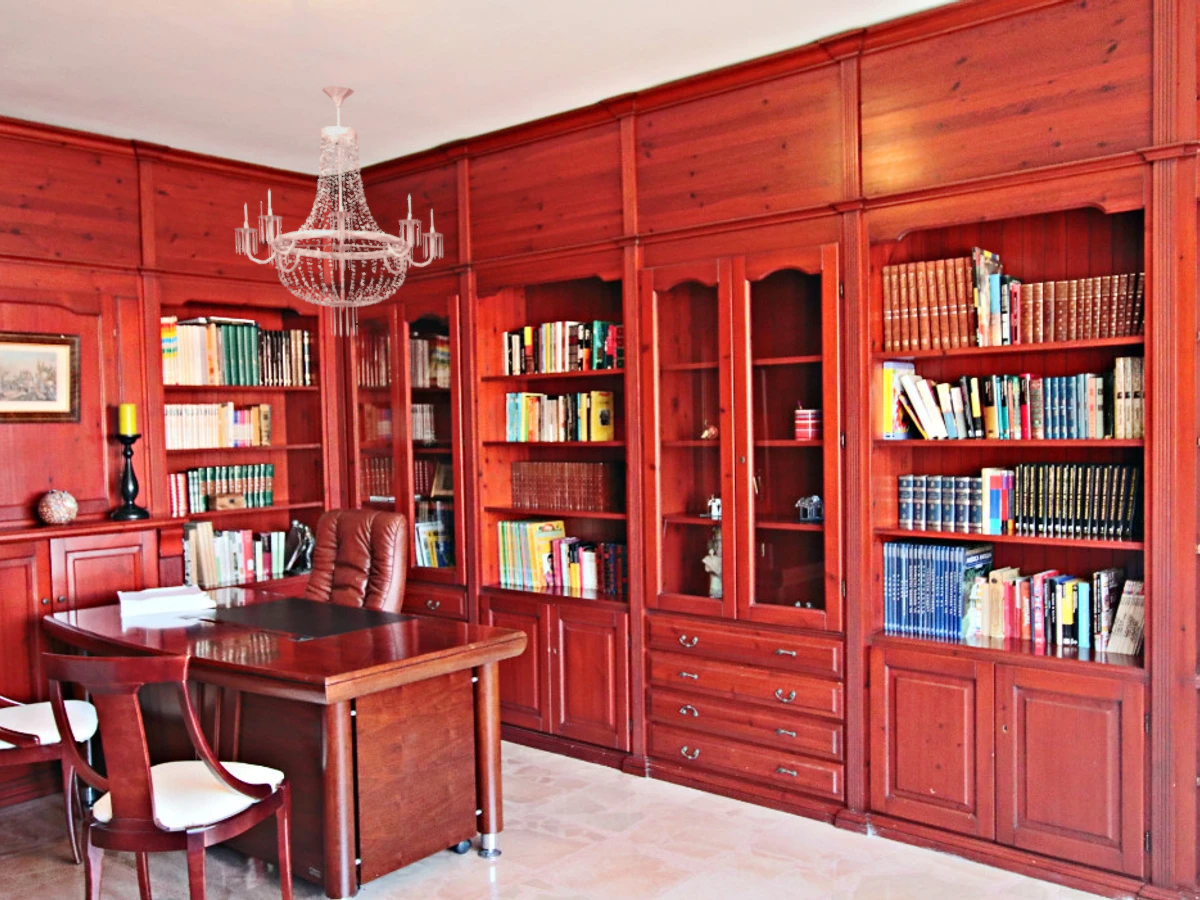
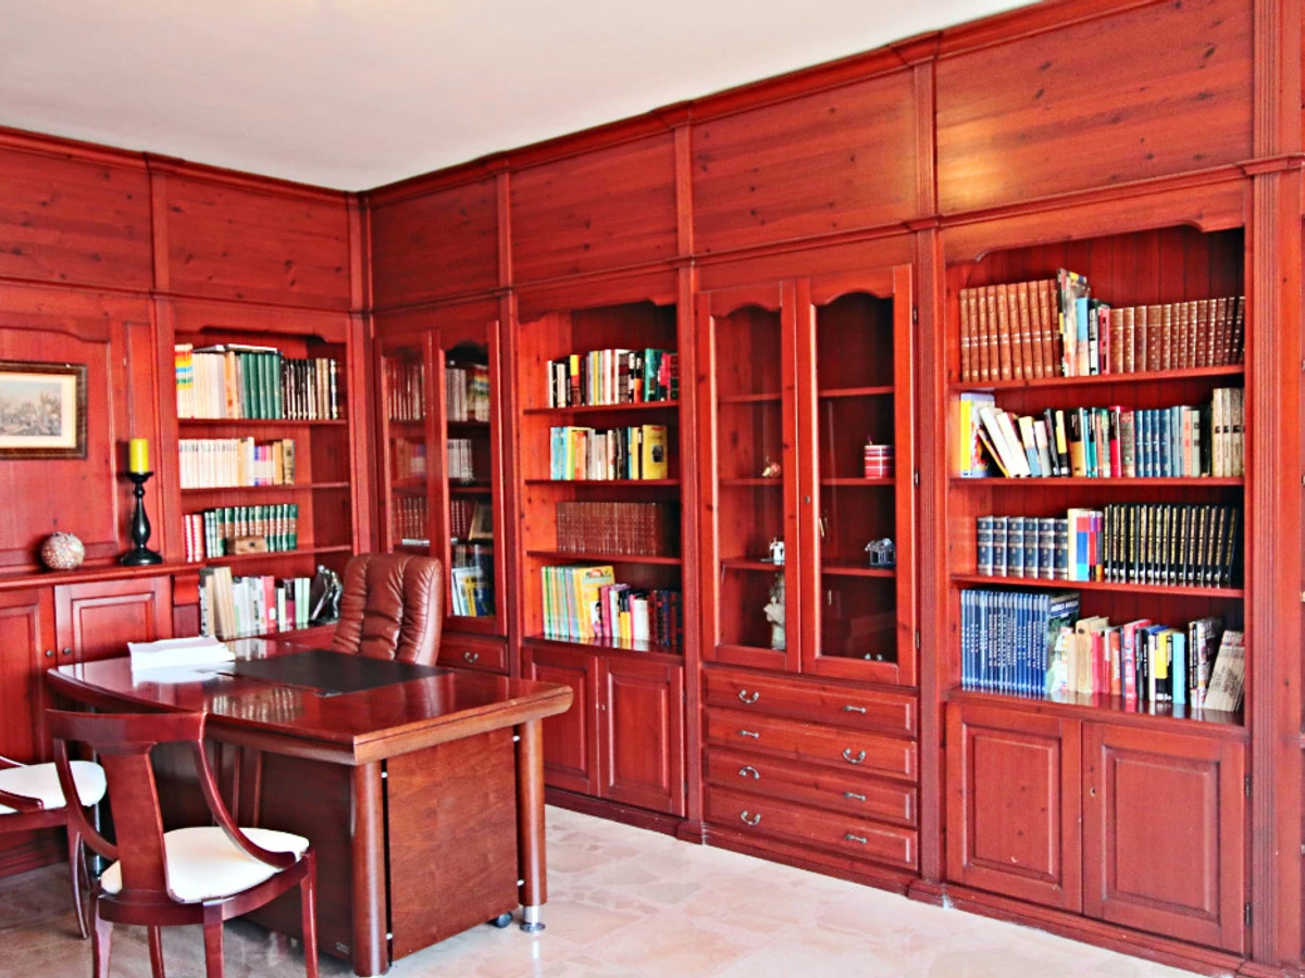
- chandelier (340, 213)
